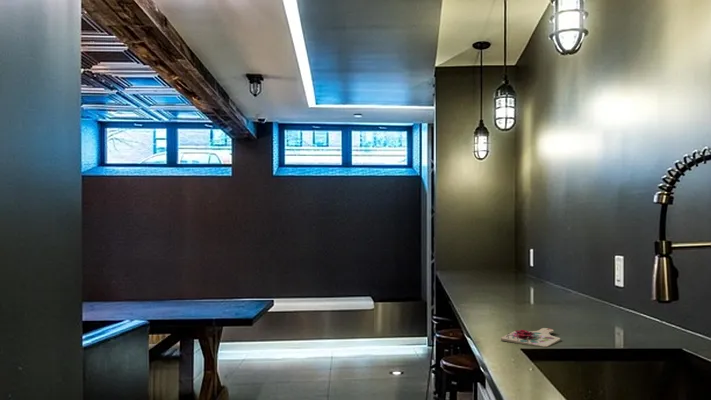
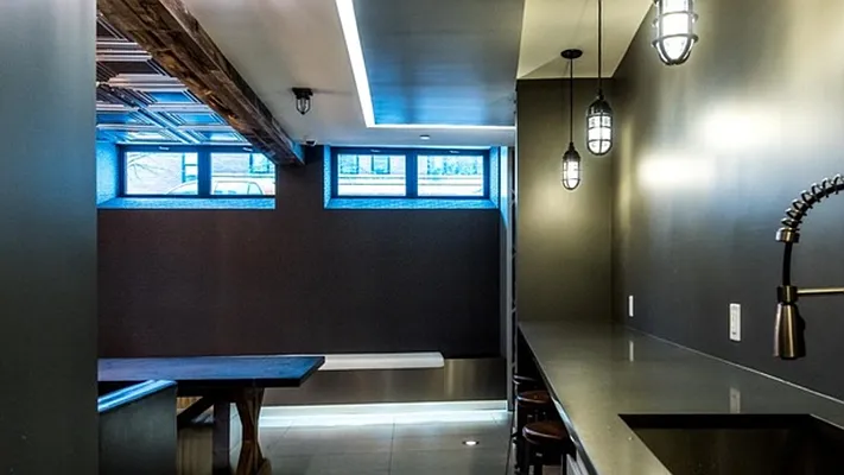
- cutting board (536, 333)
